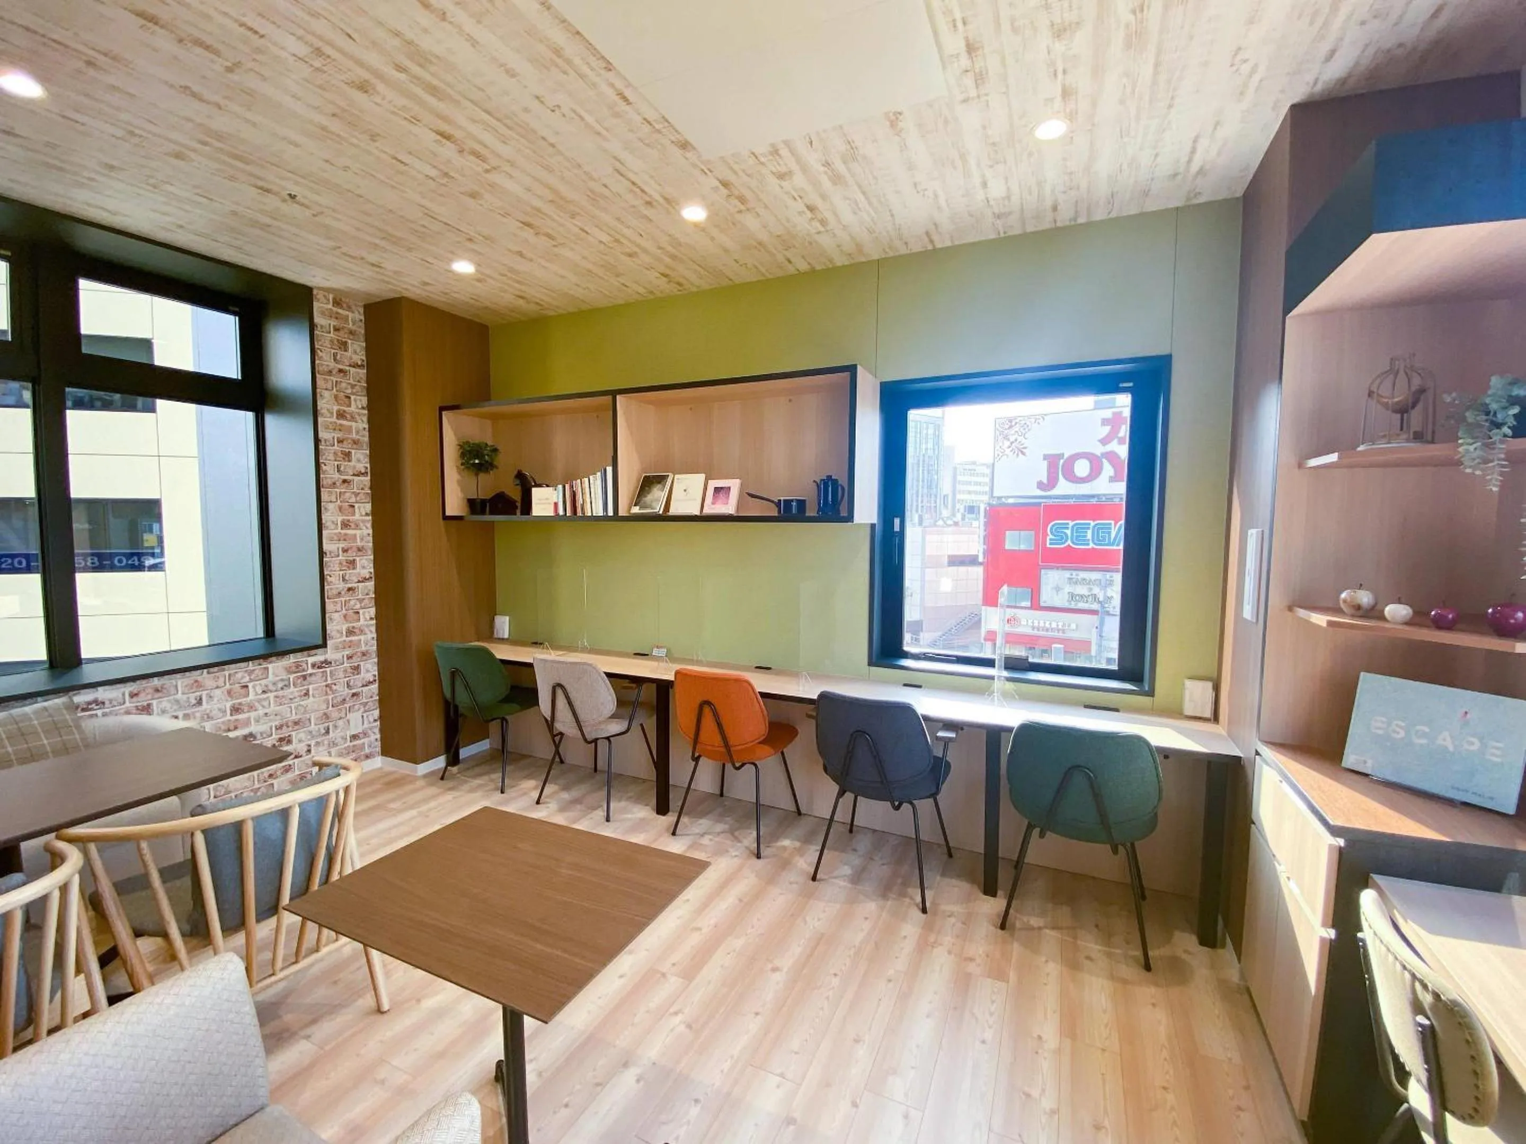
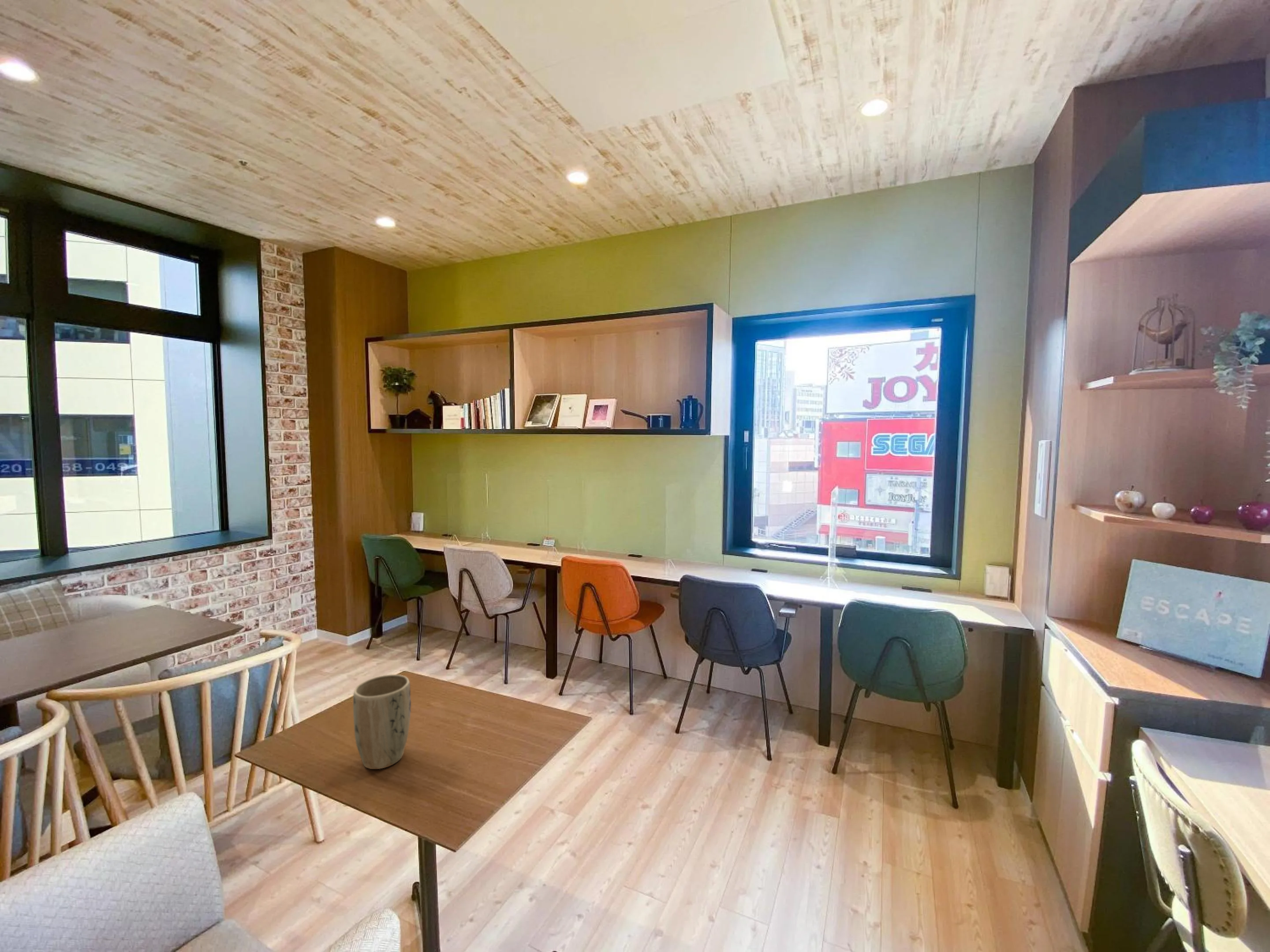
+ plant pot (383, 721)
